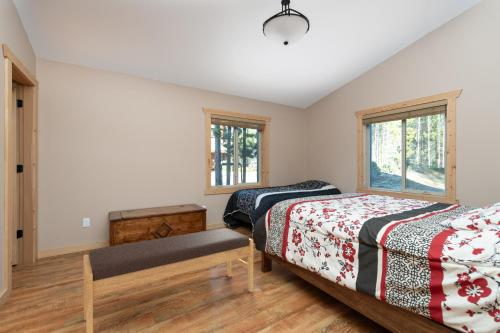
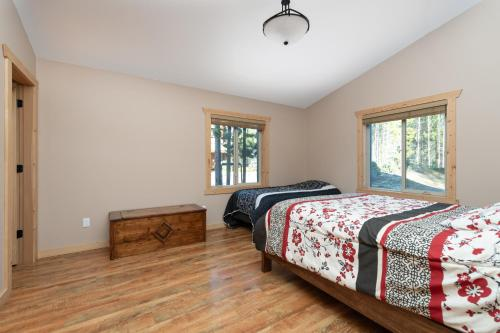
- bench (176, 272)
